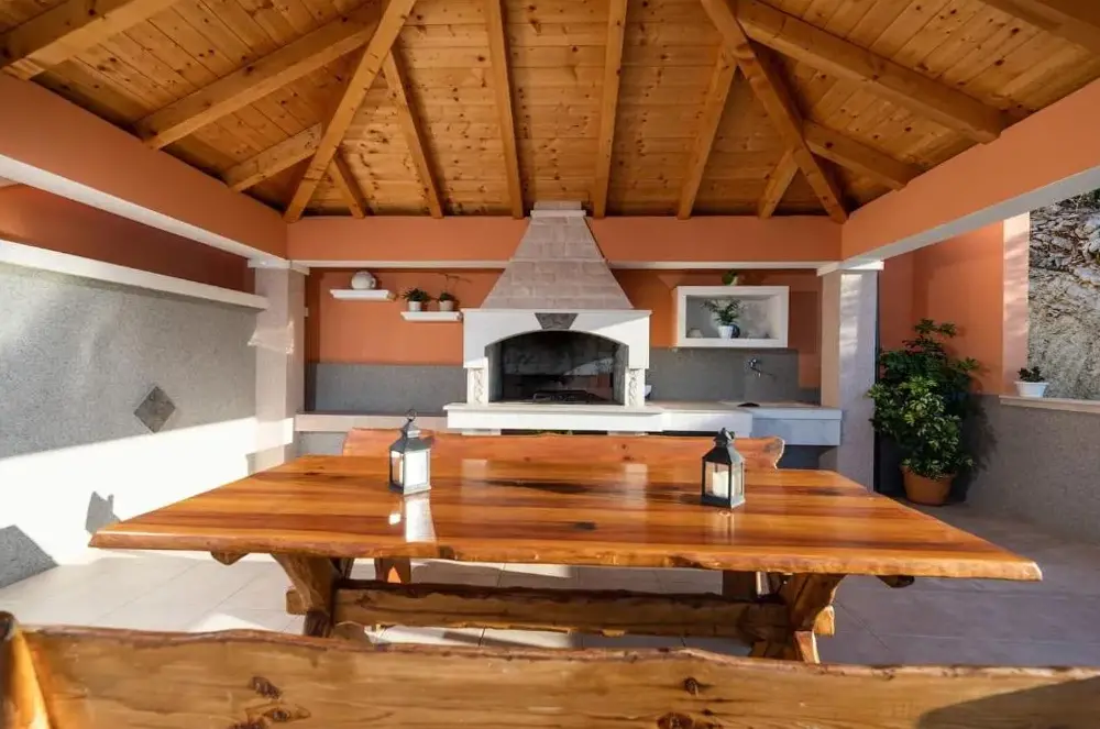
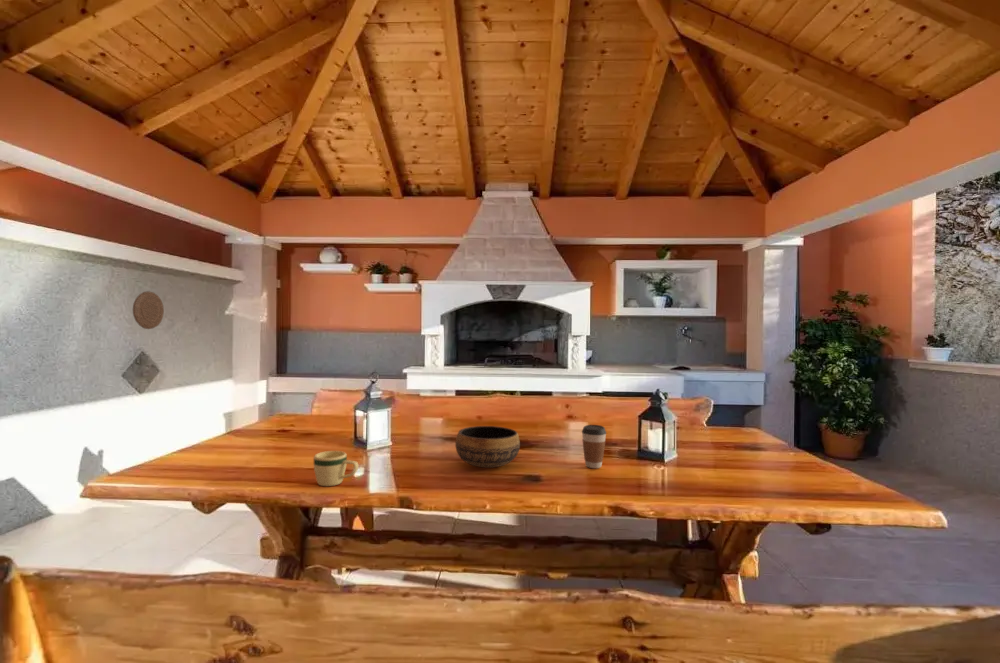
+ coffee cup (593, 446)
+ mug (336, 469)
+ bowl (487, 448)
+ decorative plate (149, 310)
